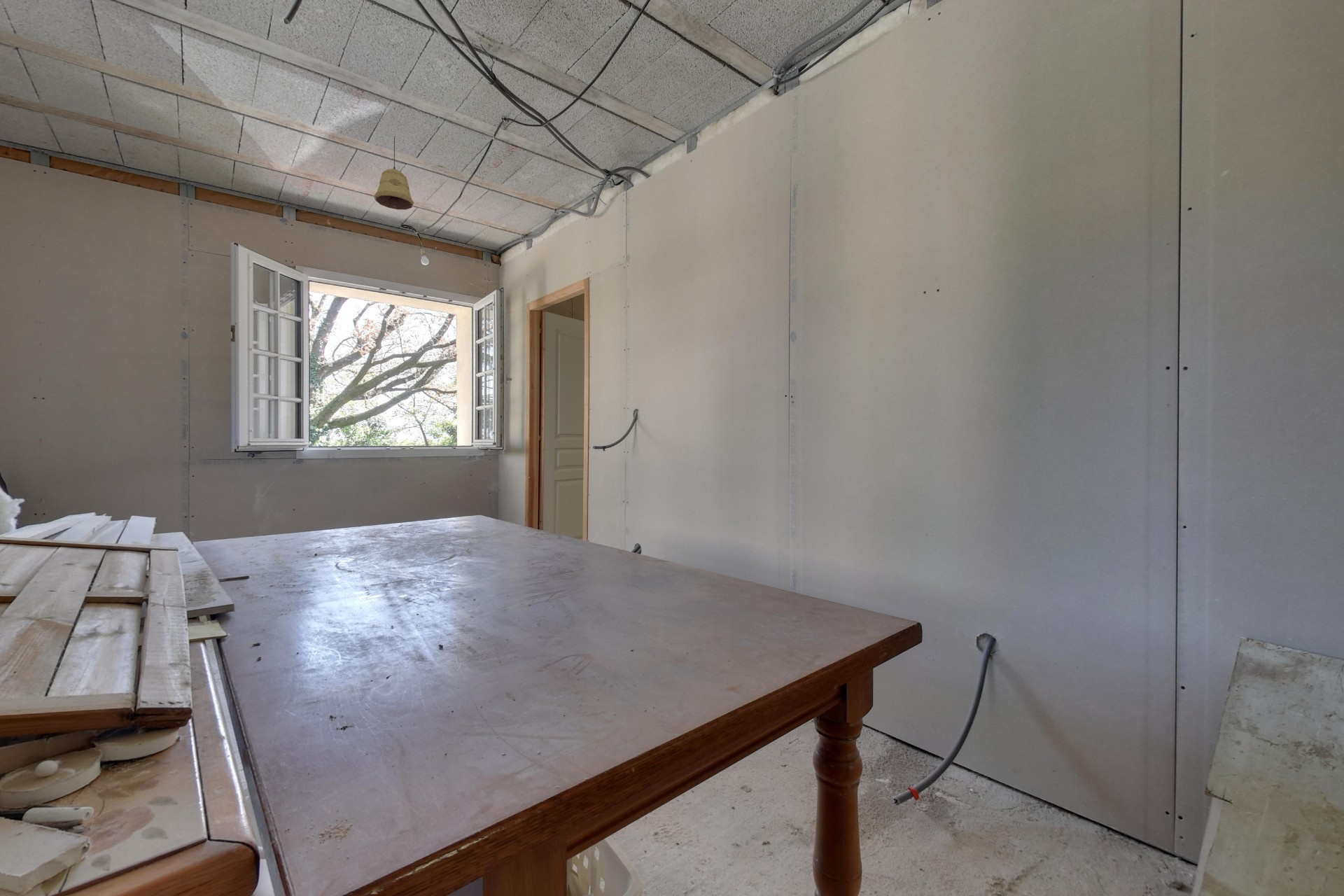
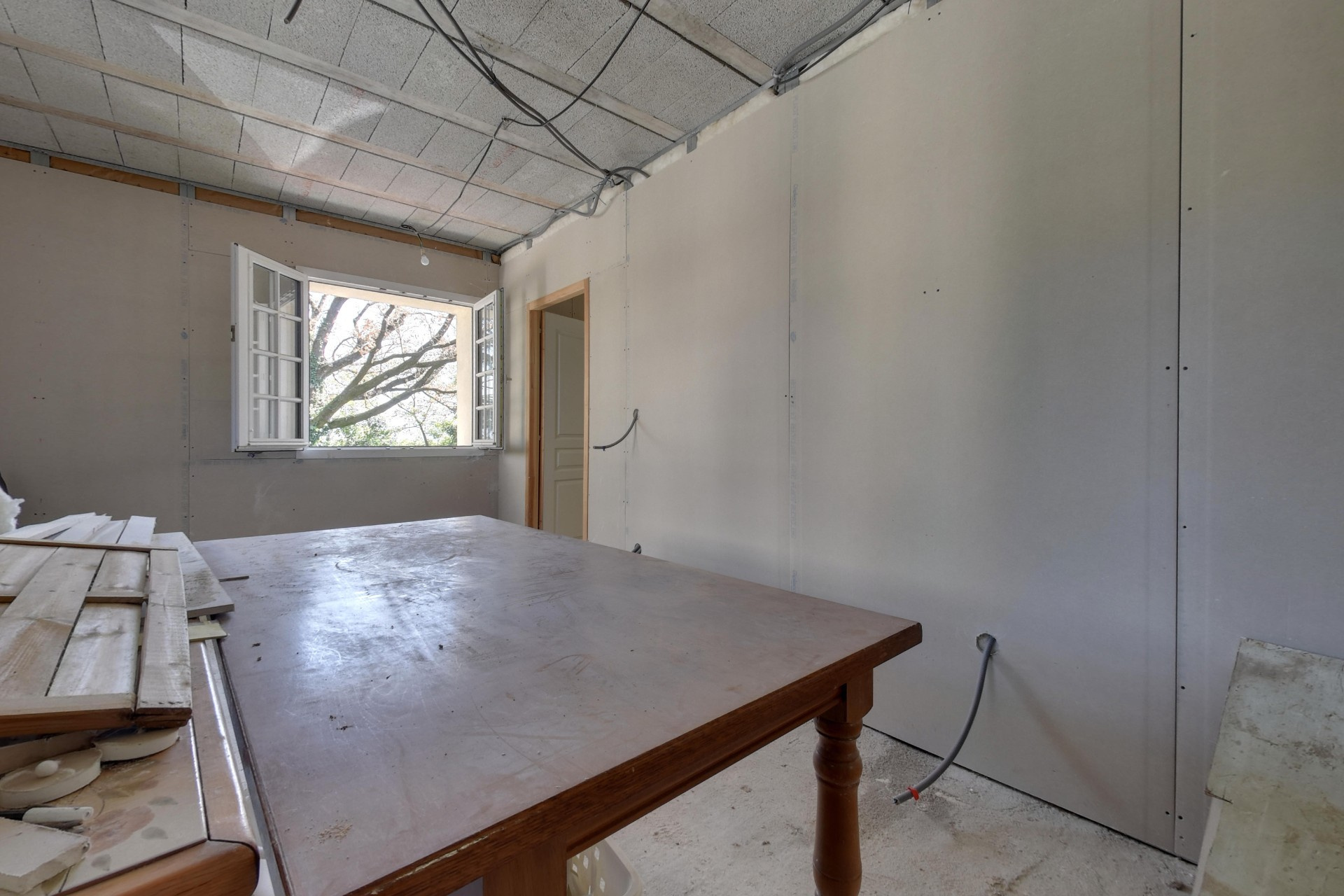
- pendant light (394, 171)
